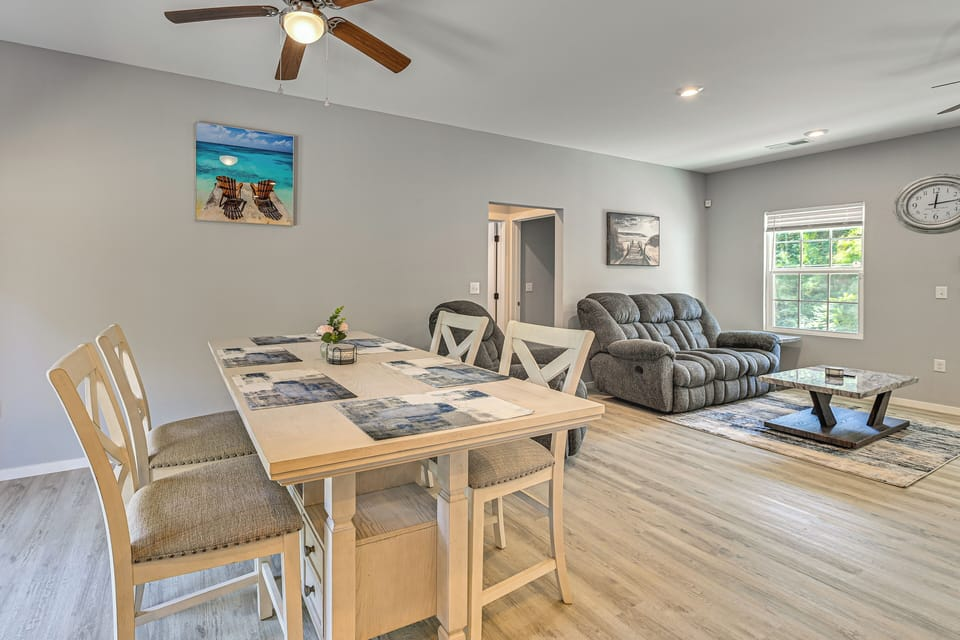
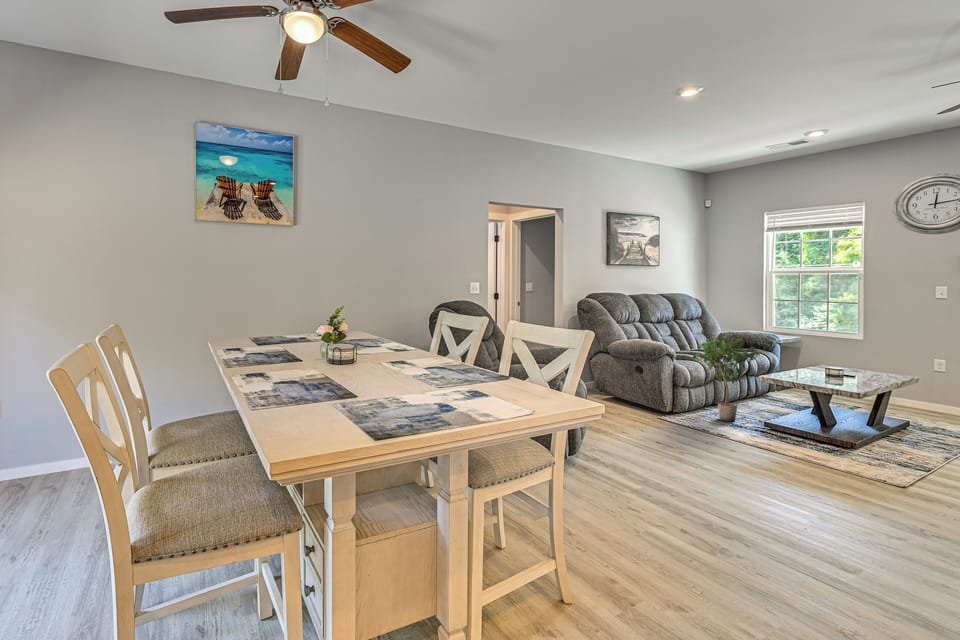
+ potted plant (724, 378)
